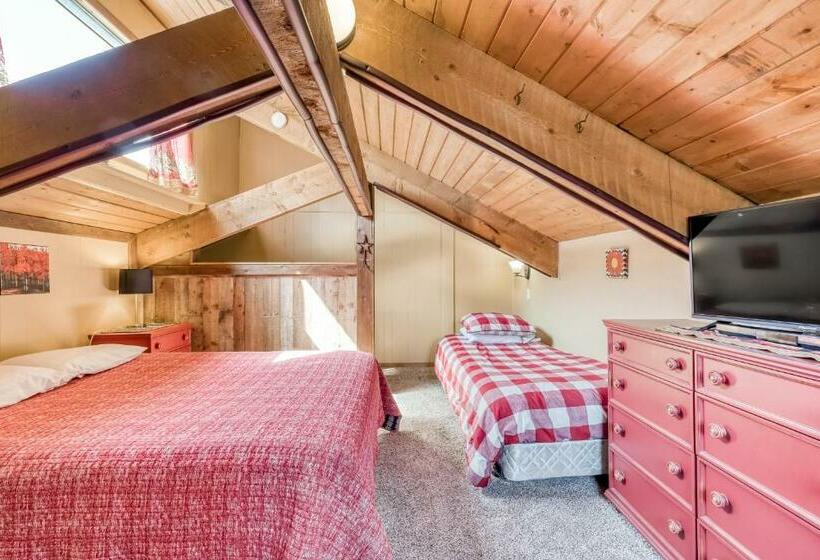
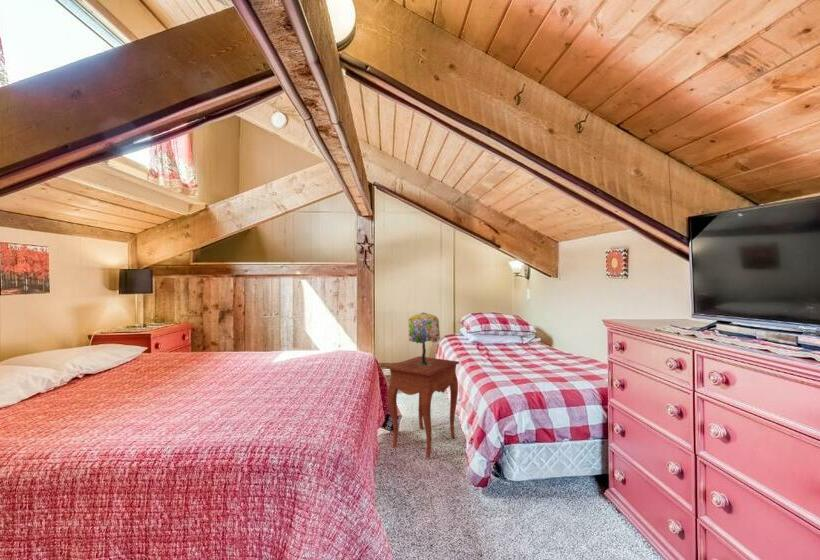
+ side table (424, 403)
+ table lamp (423, 337)
